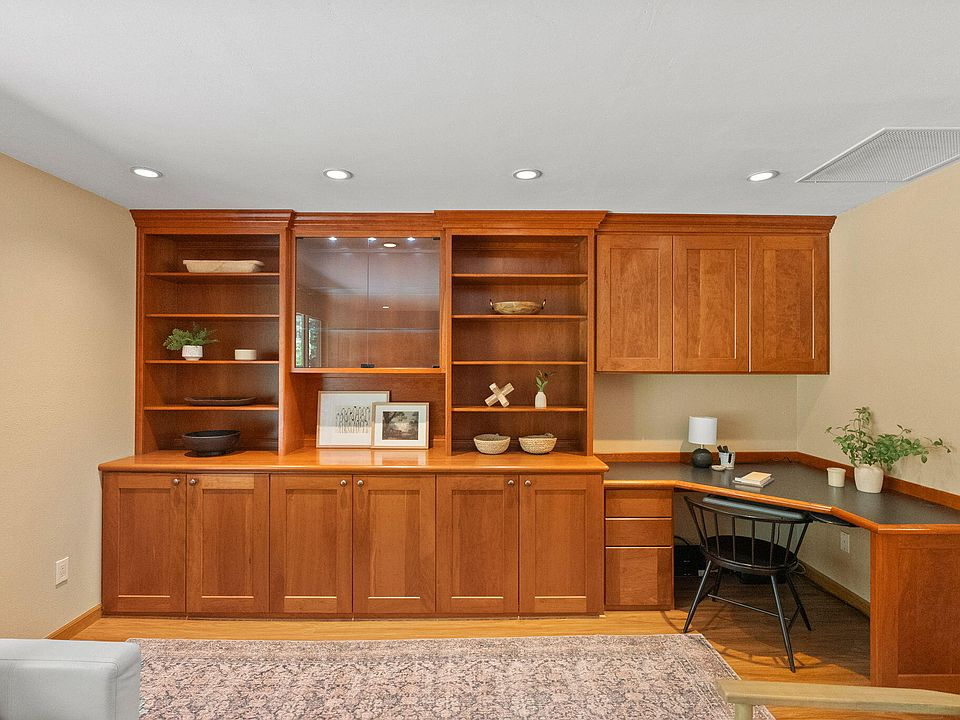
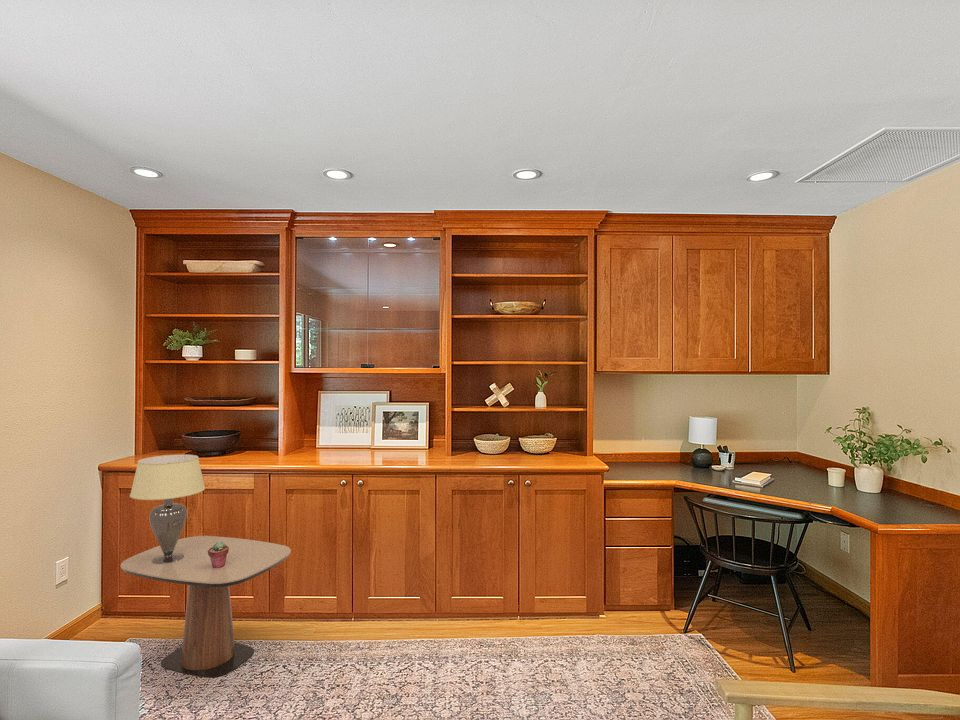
+ lampshade (168, 508)
+ potted succulent (218, 553)
+ side table (208, 606)
